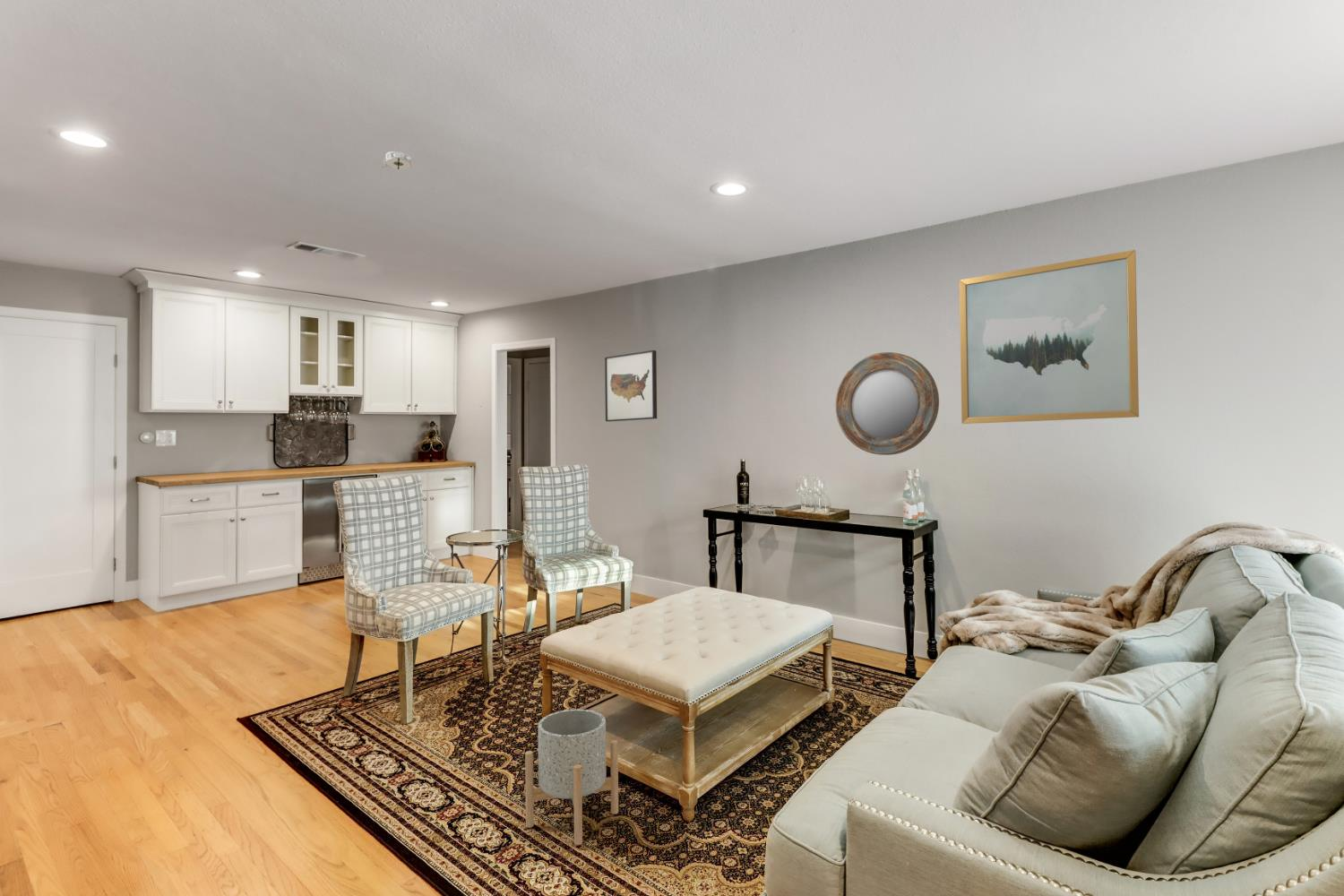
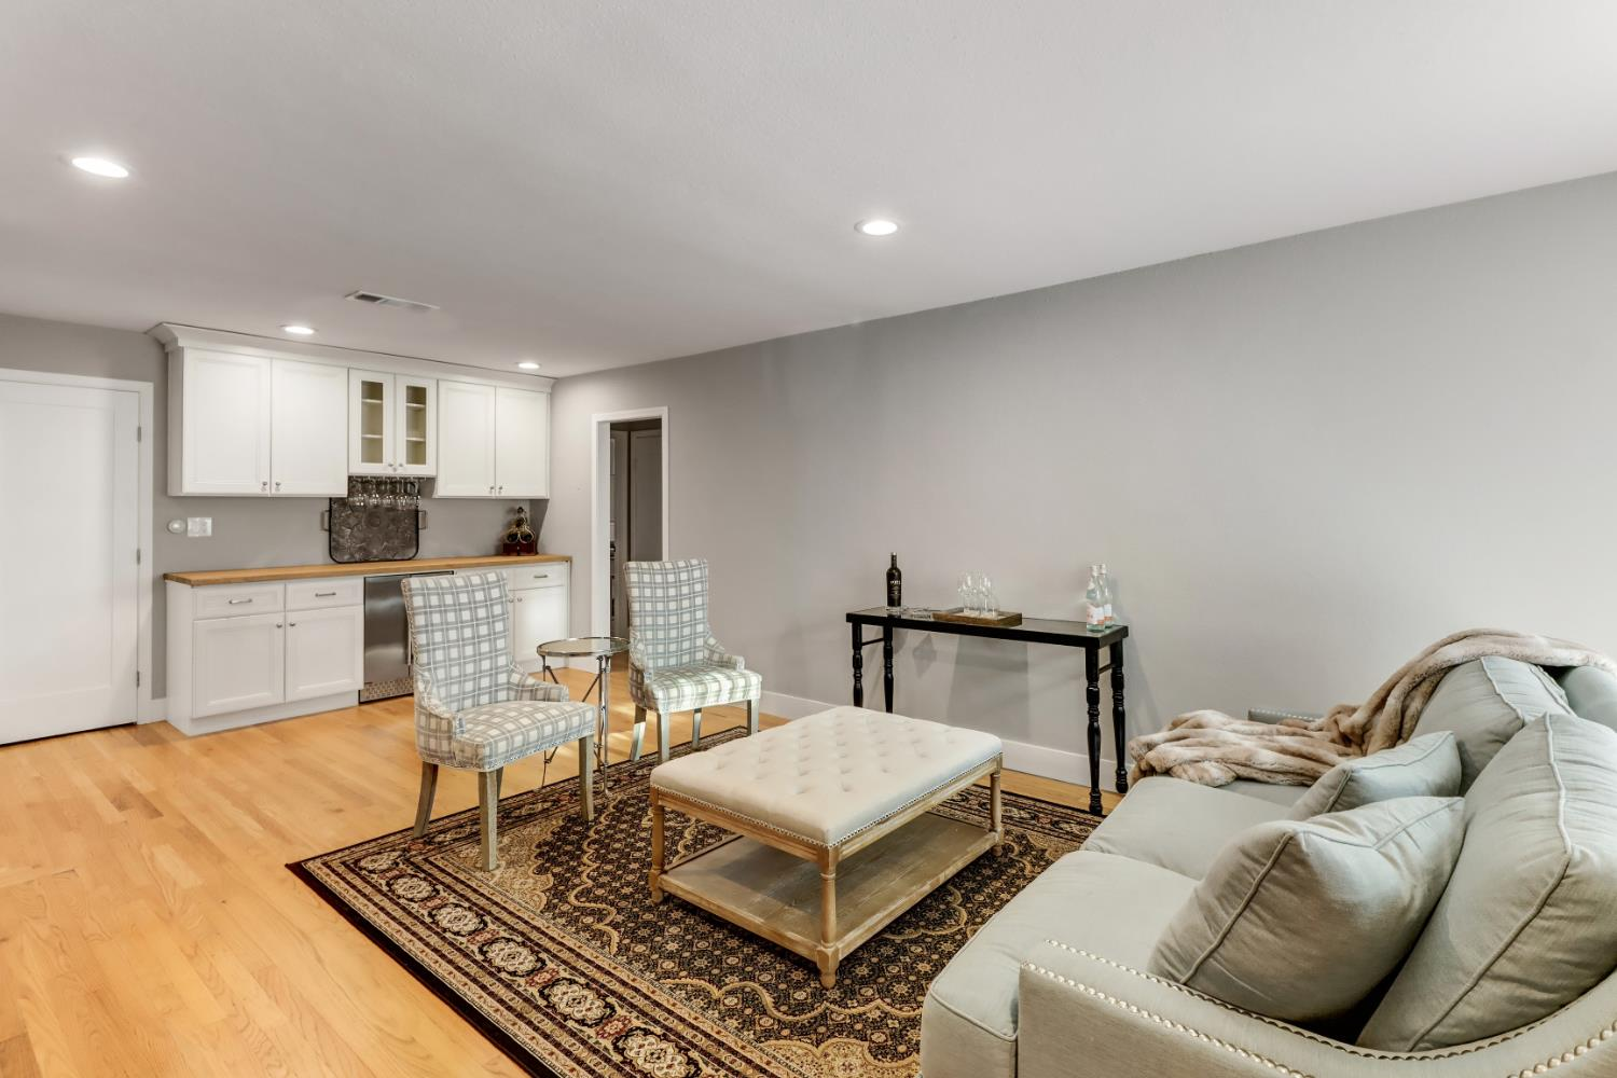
- wall art (1042, 343)
- home mirror (884, 403)
- wall art (630, 387)
- smoke detector (397, 160)
- planter (572, 770)
